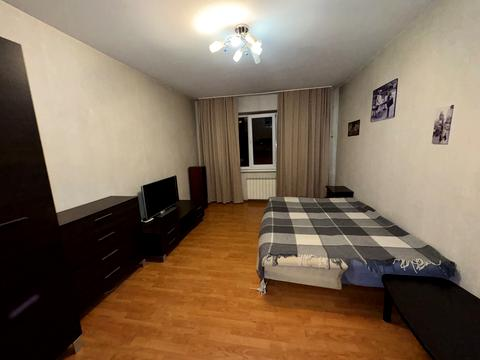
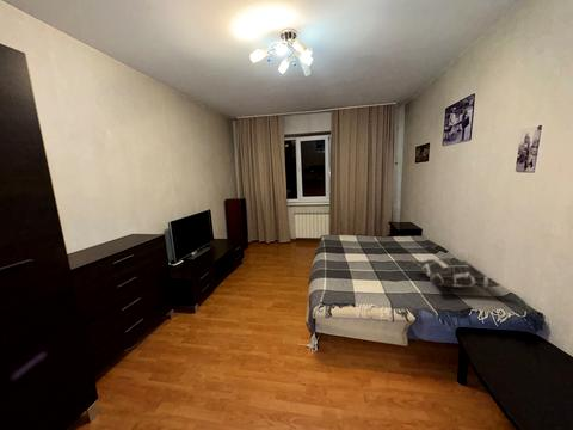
+ decorative pillow (449, 271)
